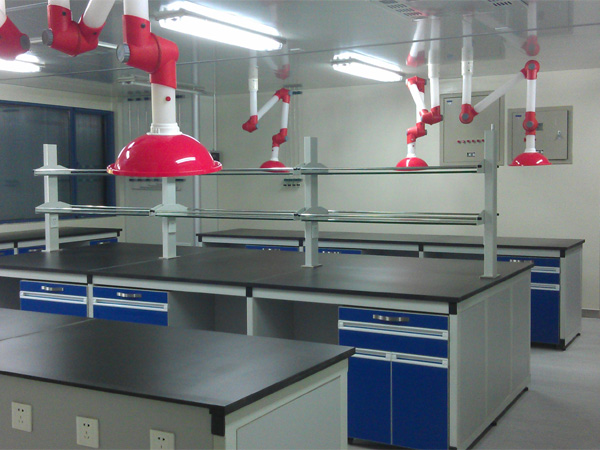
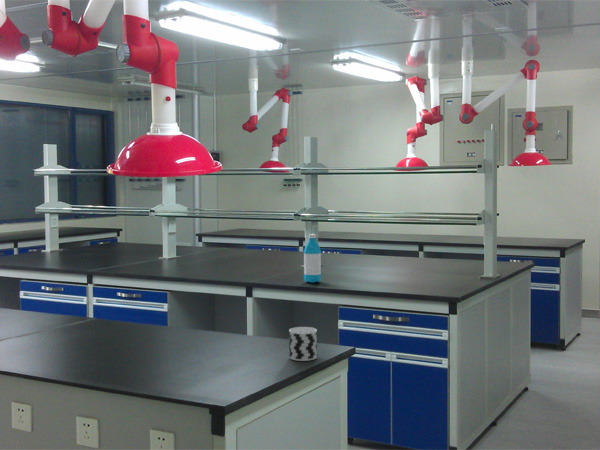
+ cup (305, 342)
+ water bottle (312, 258)
